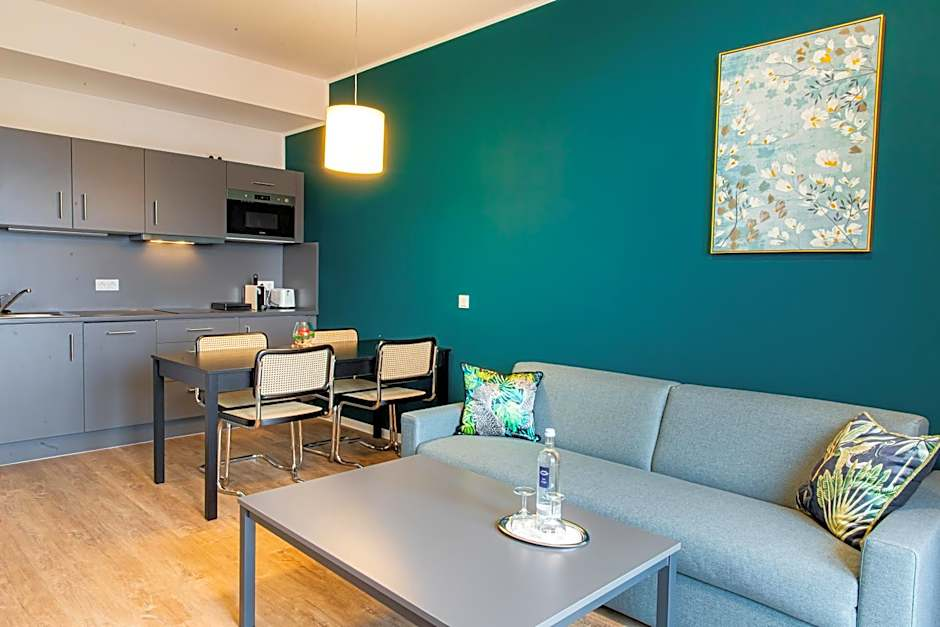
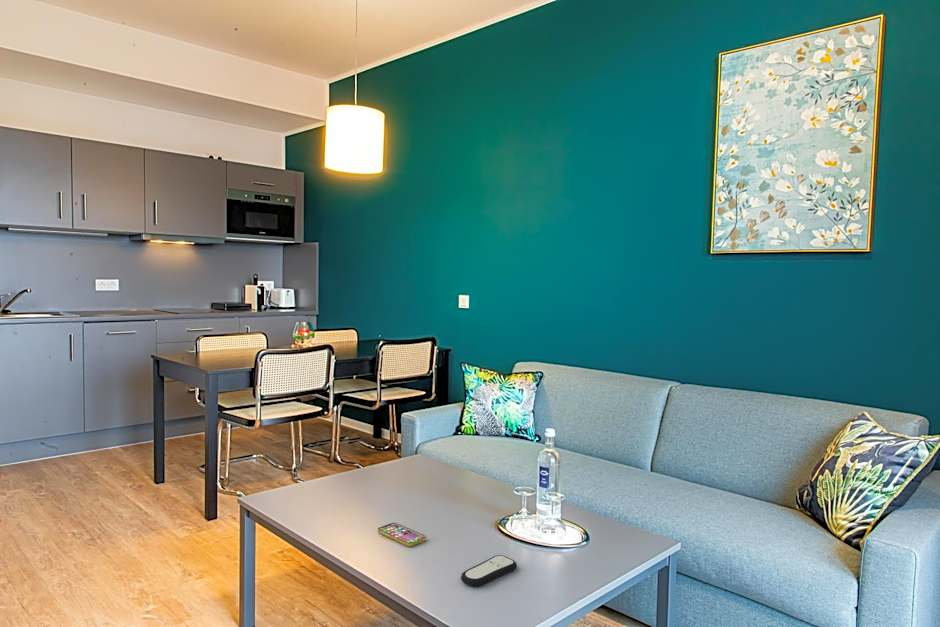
+ remote control (488, 570)
+ smartphone (401, 534)
